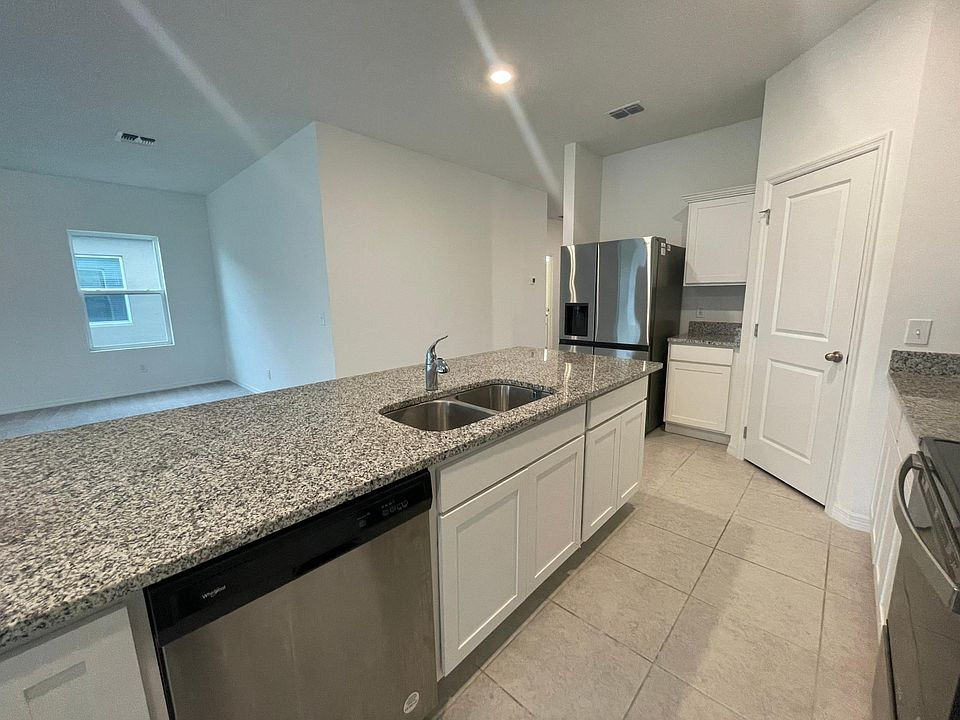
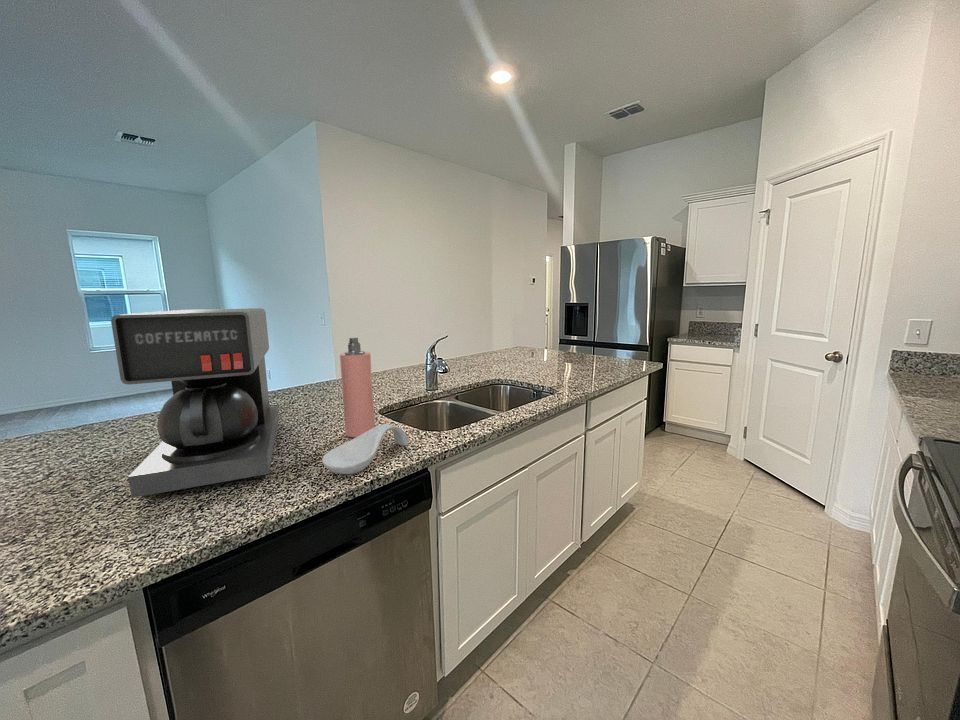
+ spoon rest (368, 446)
+ coffee maker (215, 384)
+ spray bottle (357, 386)
